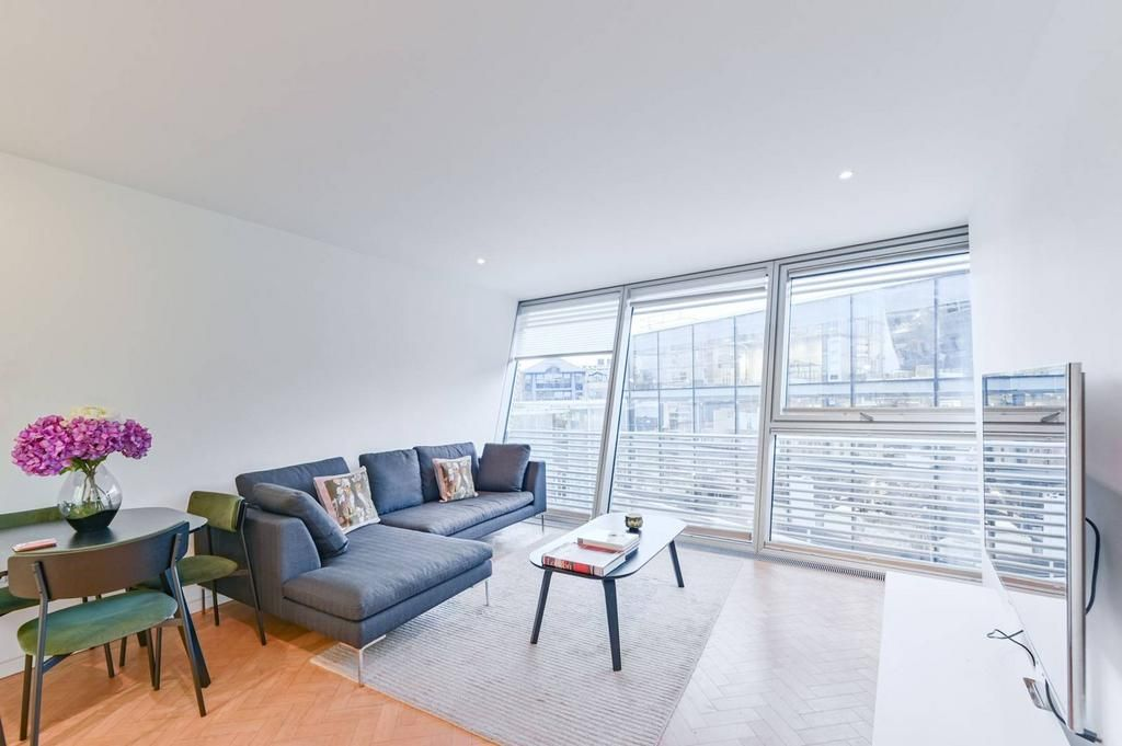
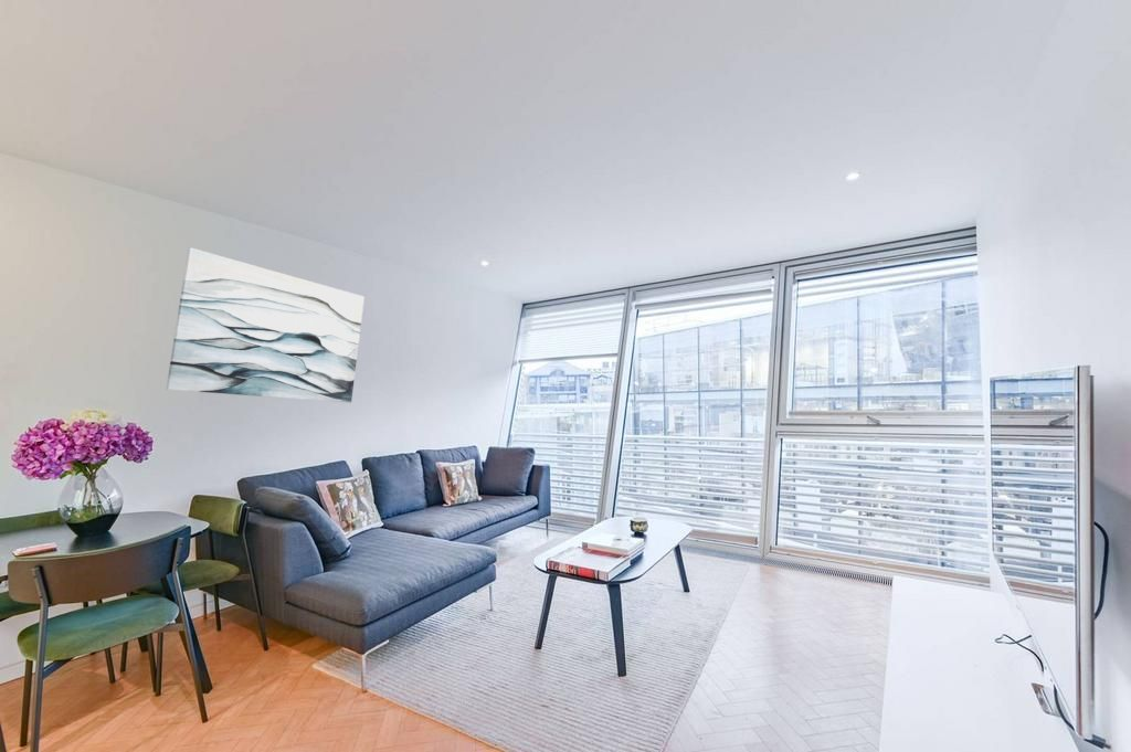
+ wall art (281, 336)
